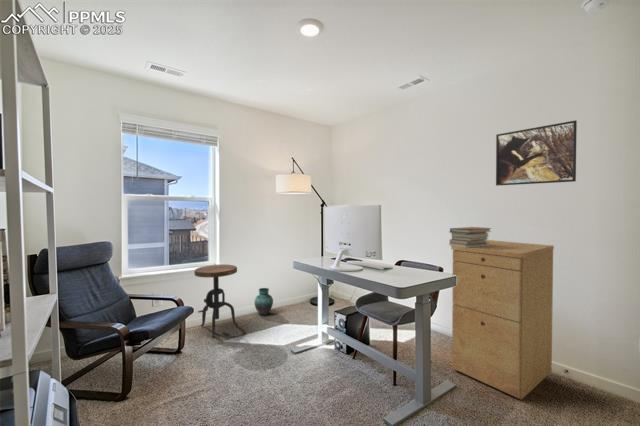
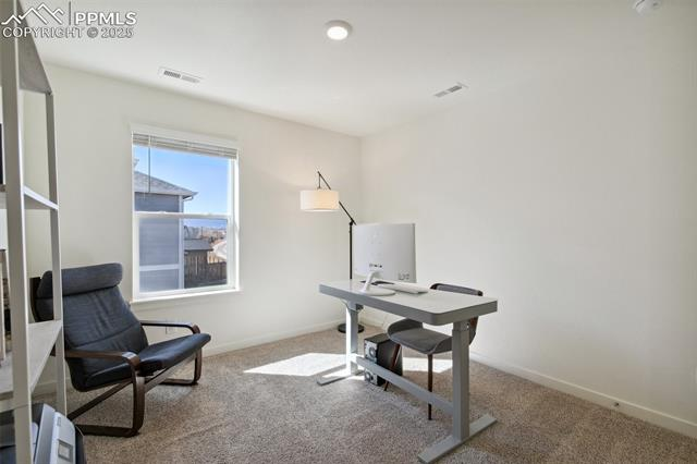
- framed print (532, 156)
- vase (263, 301)
- book stack (470, 236)
- filing cabinet (501, 308)
- side table (217, 298)
